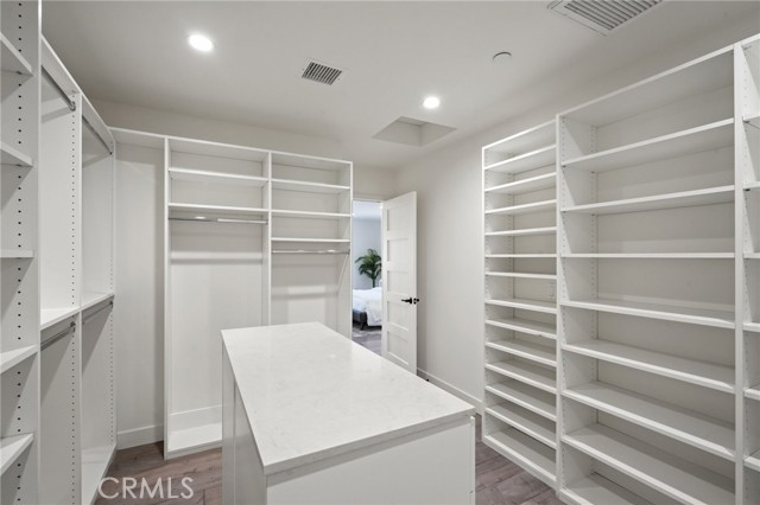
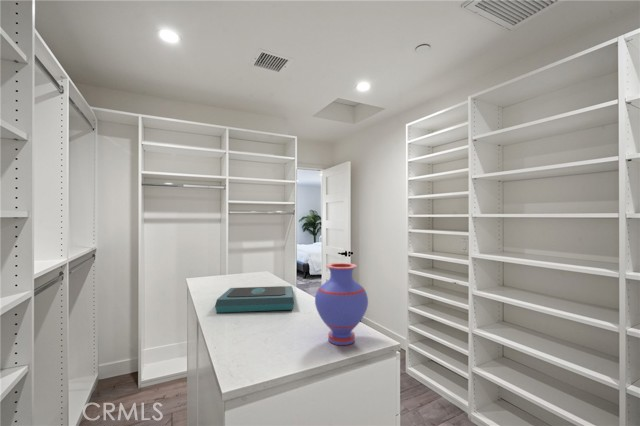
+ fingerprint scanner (258, 294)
+ vase (341, 302)
